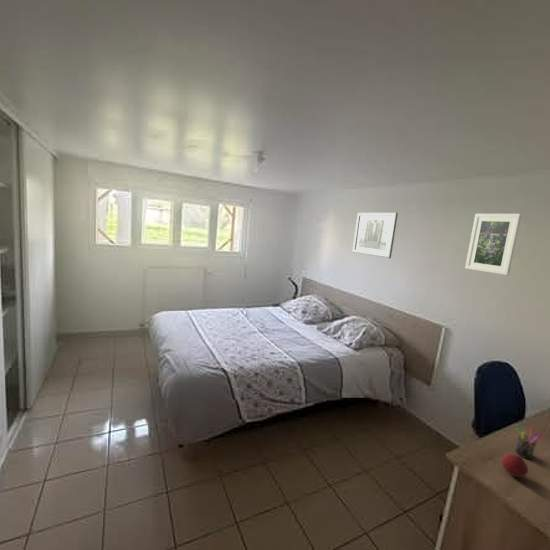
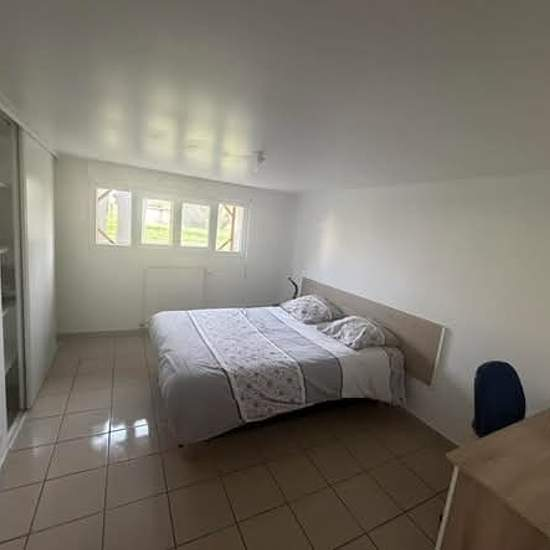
- apple (514, 465)
- wall art (373, 234)
- pen holder (526, 439)
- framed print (491, 243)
